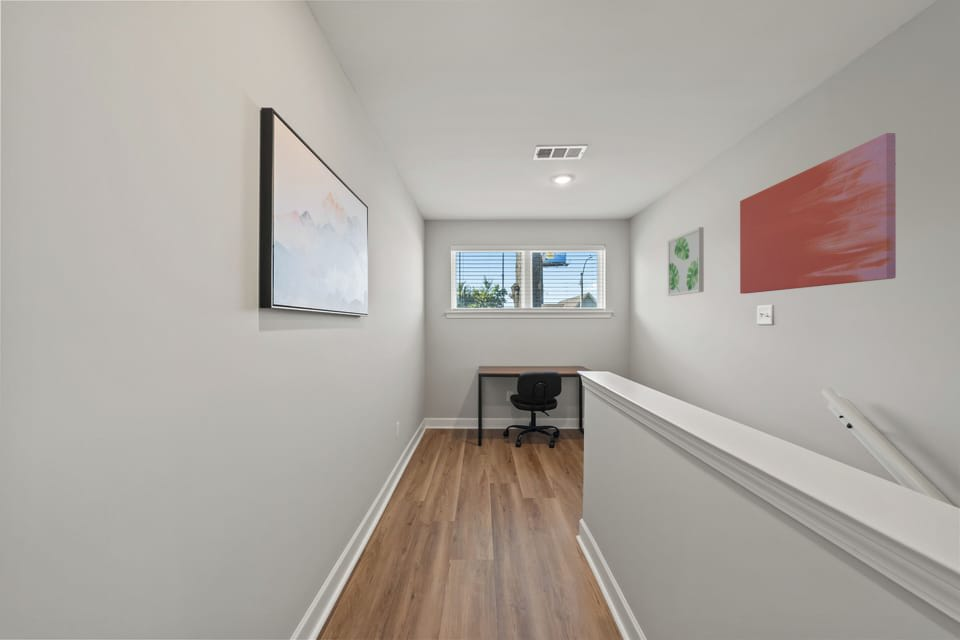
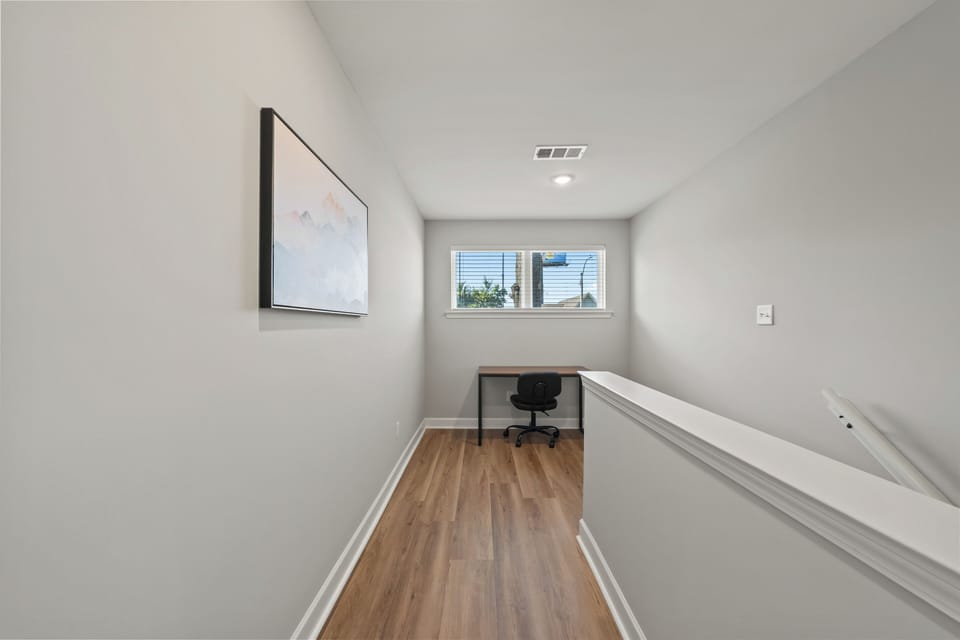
- wall art (800, 231)
- wall art (684, 264)
